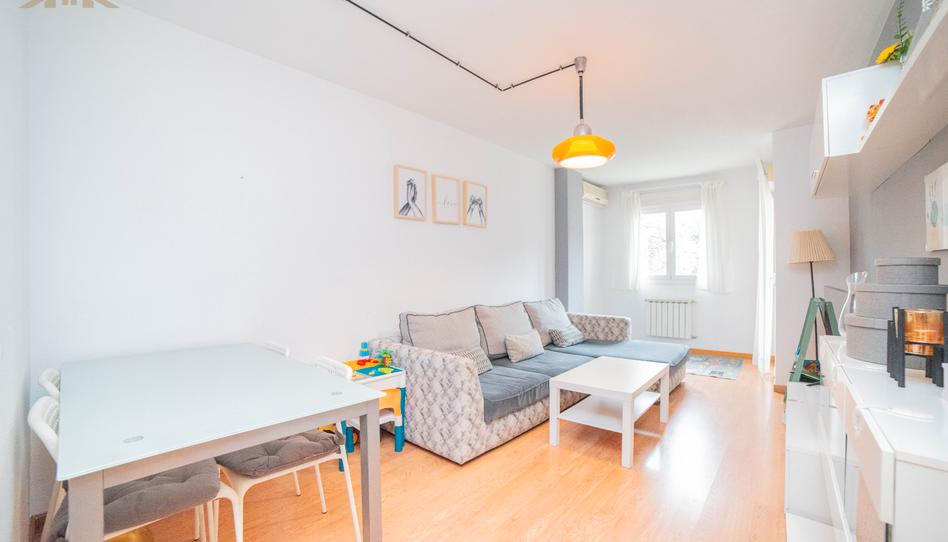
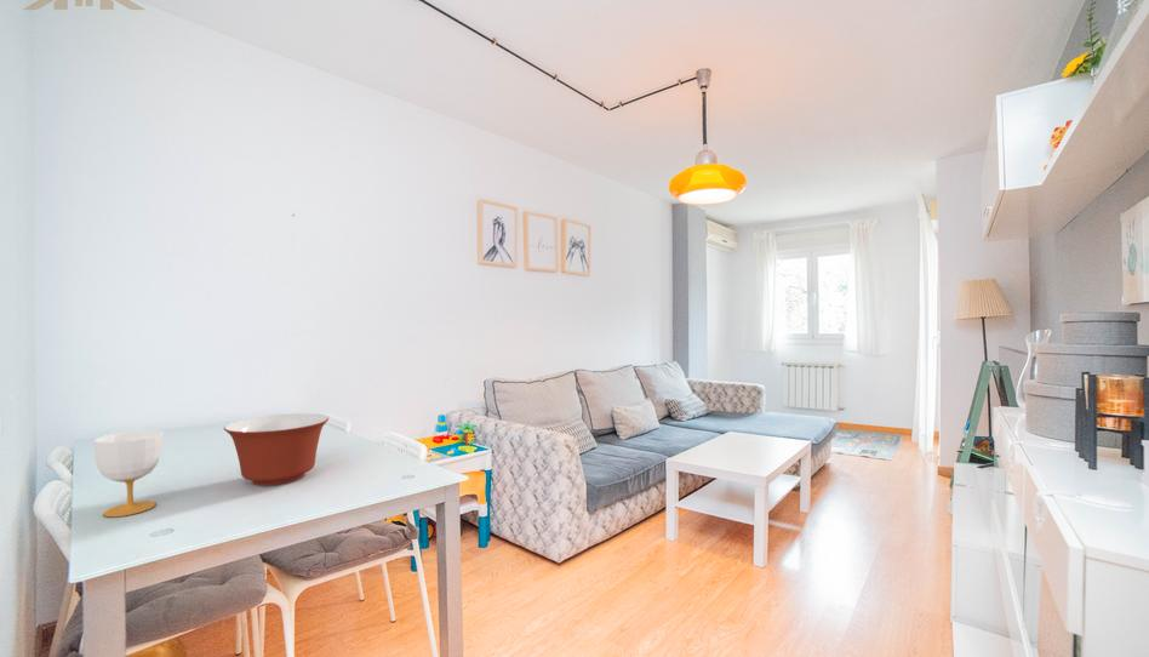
+ cup (130, 472)
+ mixing bowl (279, 450)
